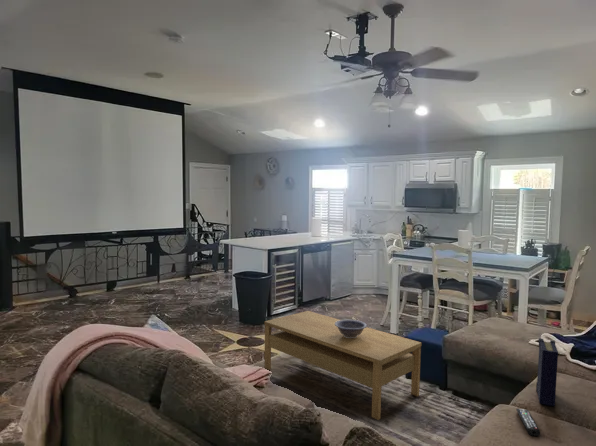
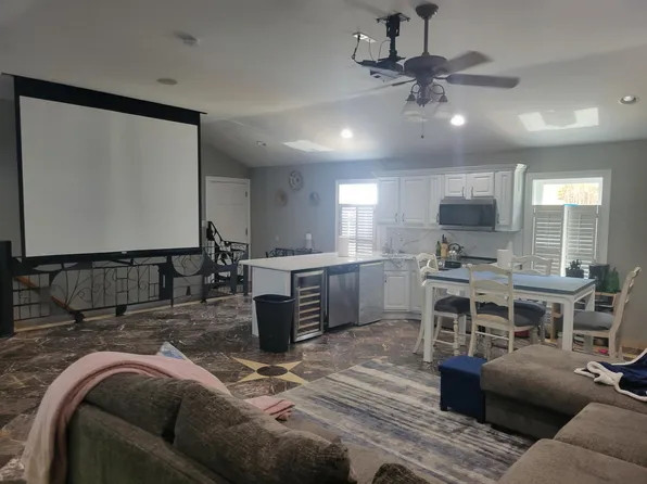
- book (549, 371)
- remote control (527, 420)
- coffee table (337, 356)
- decorative bowl (350, 329)
